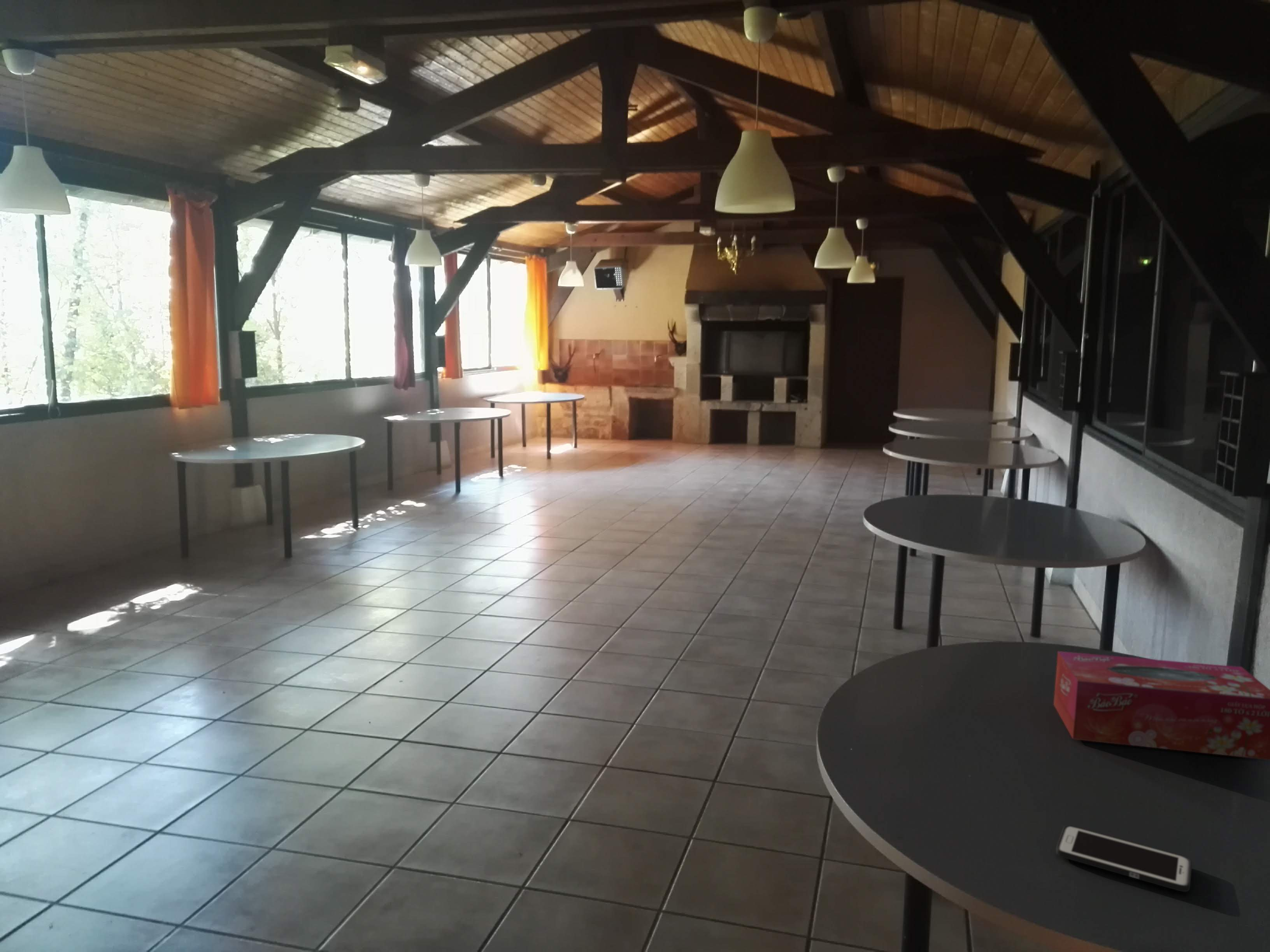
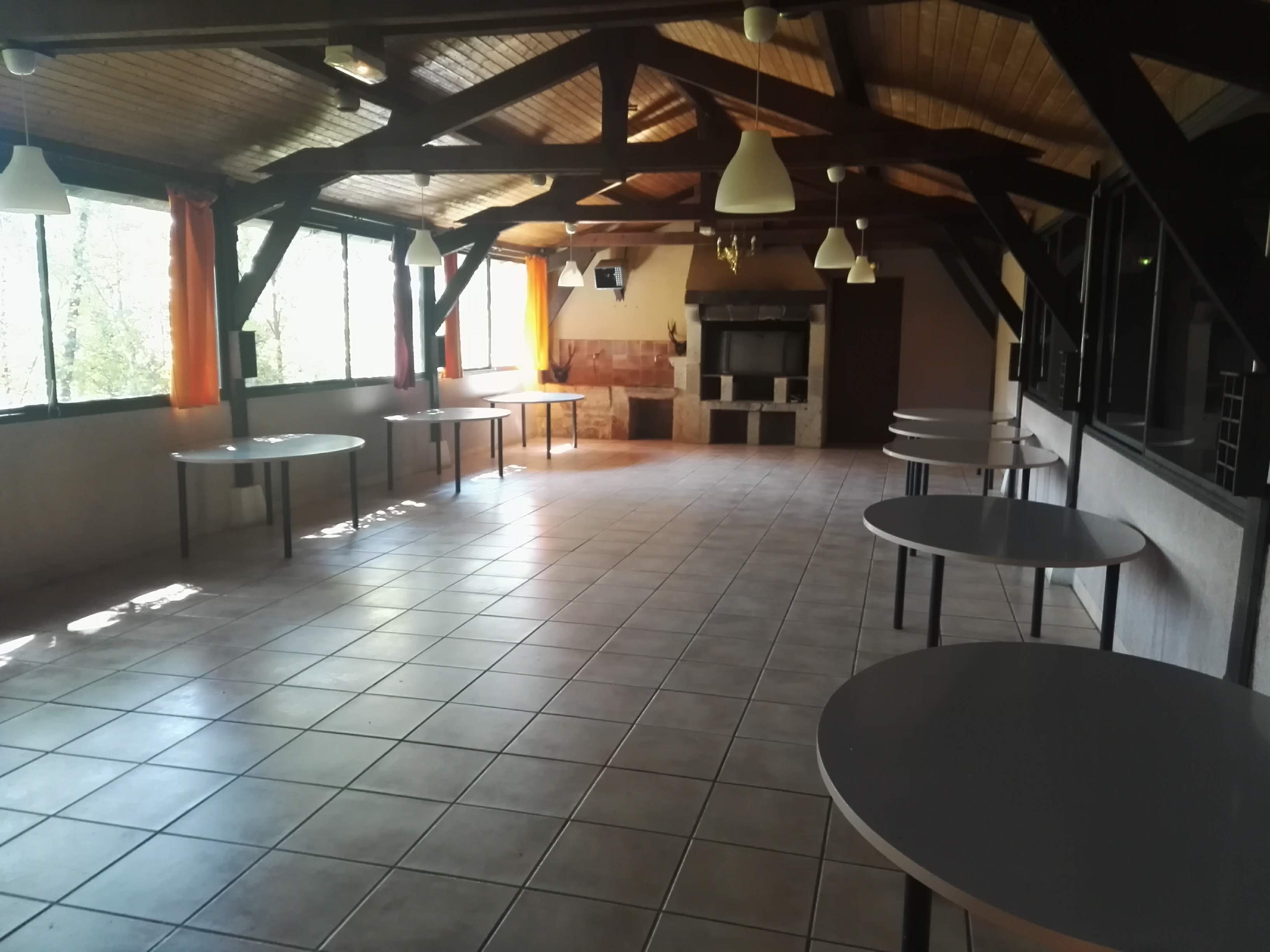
- cell phone (1123, 857)
- tissue box (1159, 702)
